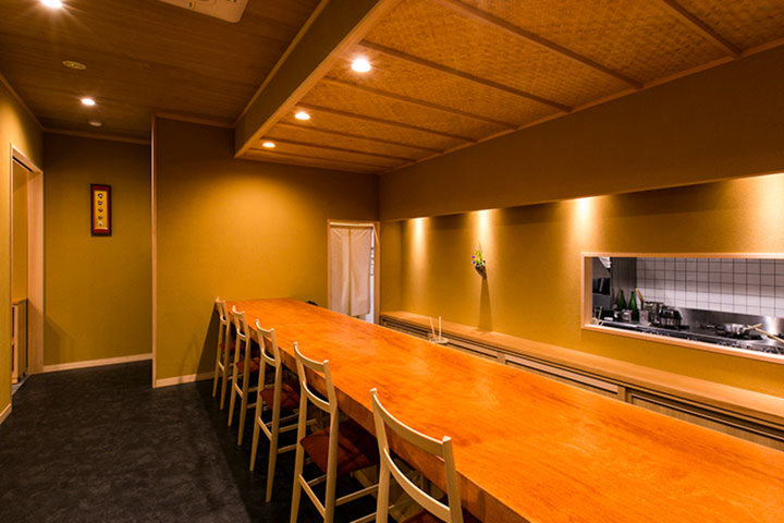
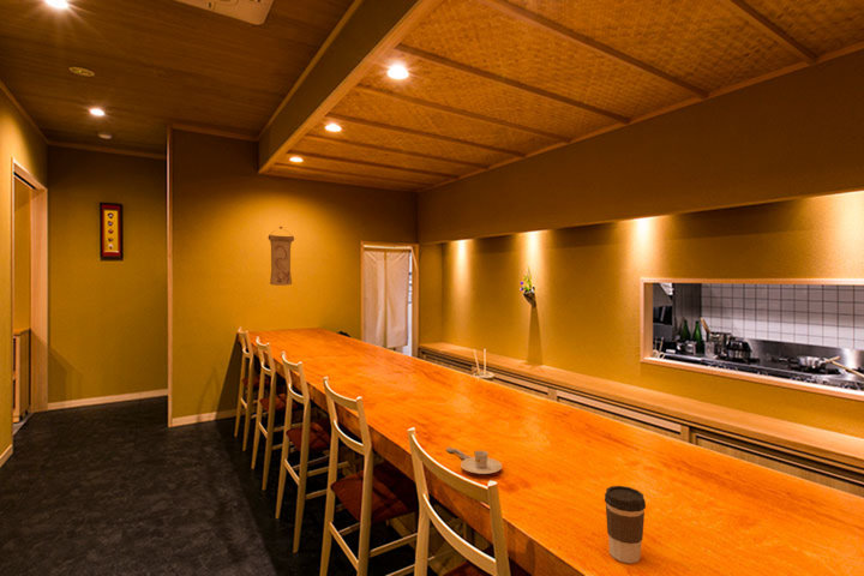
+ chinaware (468, 456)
+ coffee cup (624, 523)
+ wall scroll (281, 256)
